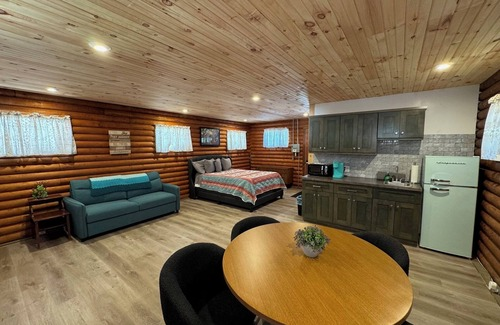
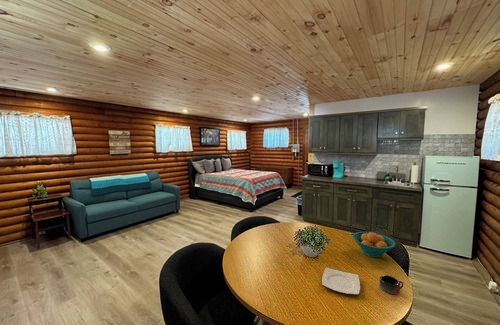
+ fruit bowl (372, 243)
+ plate (340, 281)
+ mug (391, 284)
